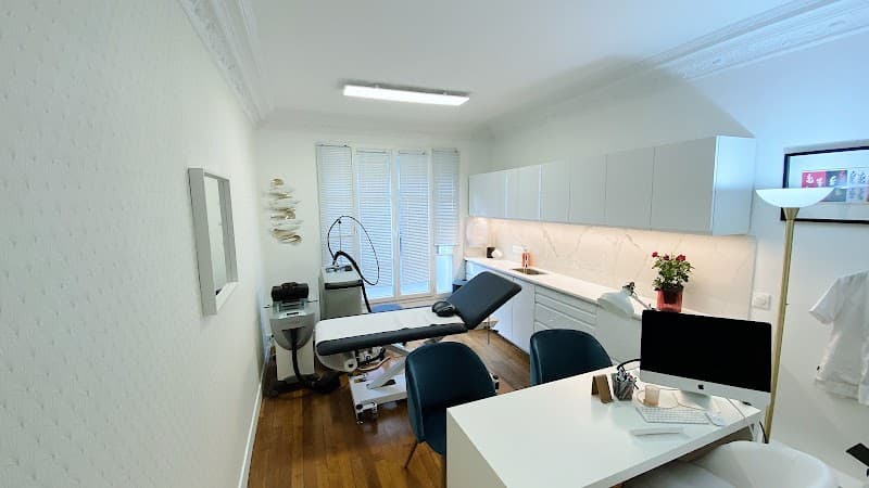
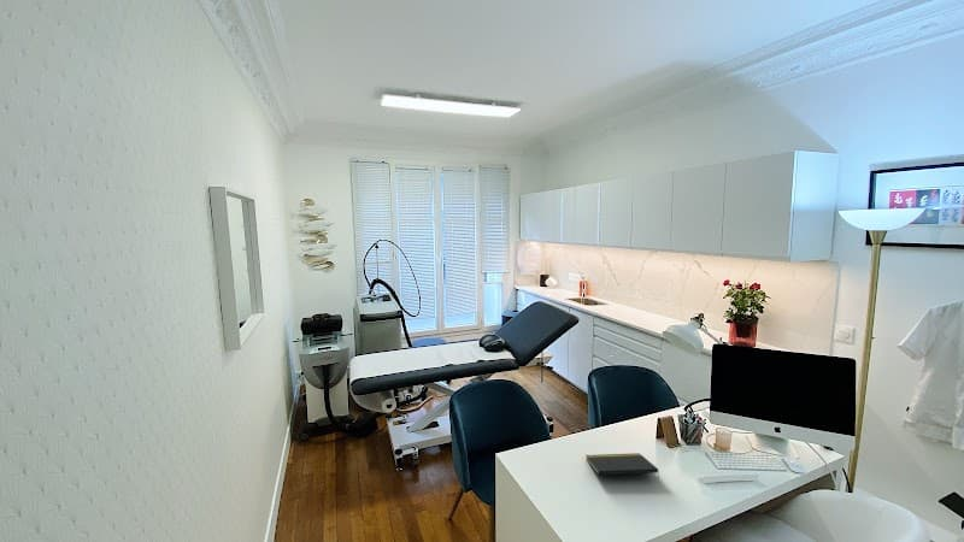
+ notepad (619, 463)
